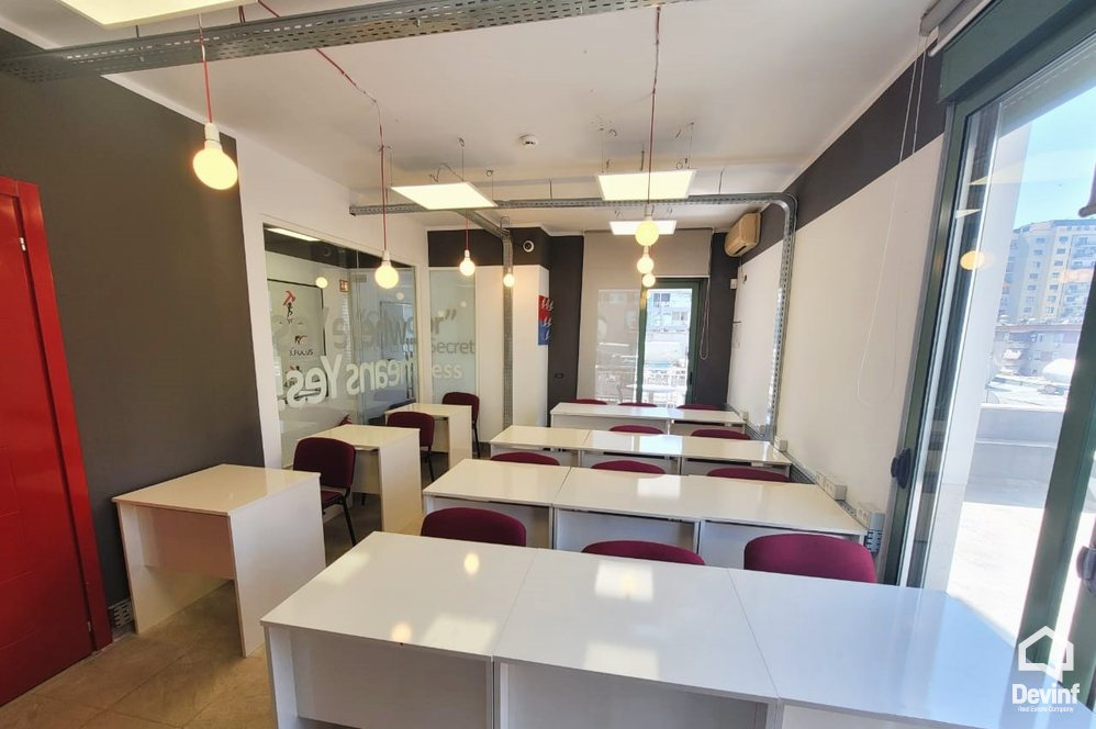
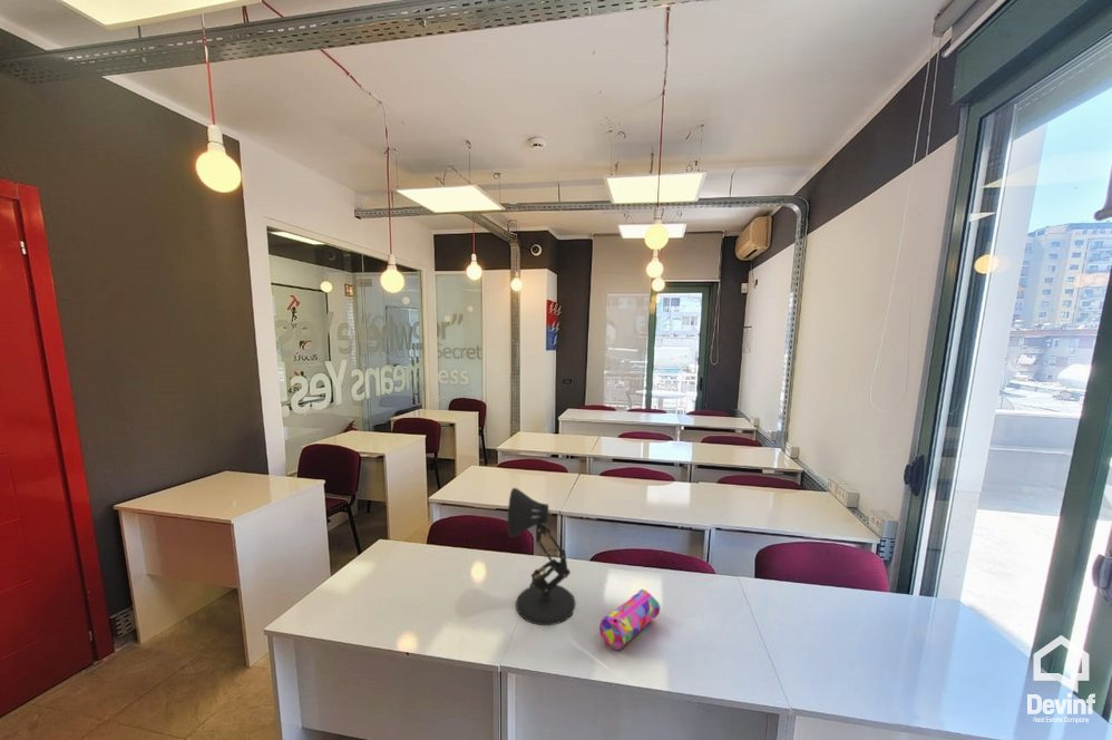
+ desk lamp (544, 547)
+ pencil case (631, 616)
